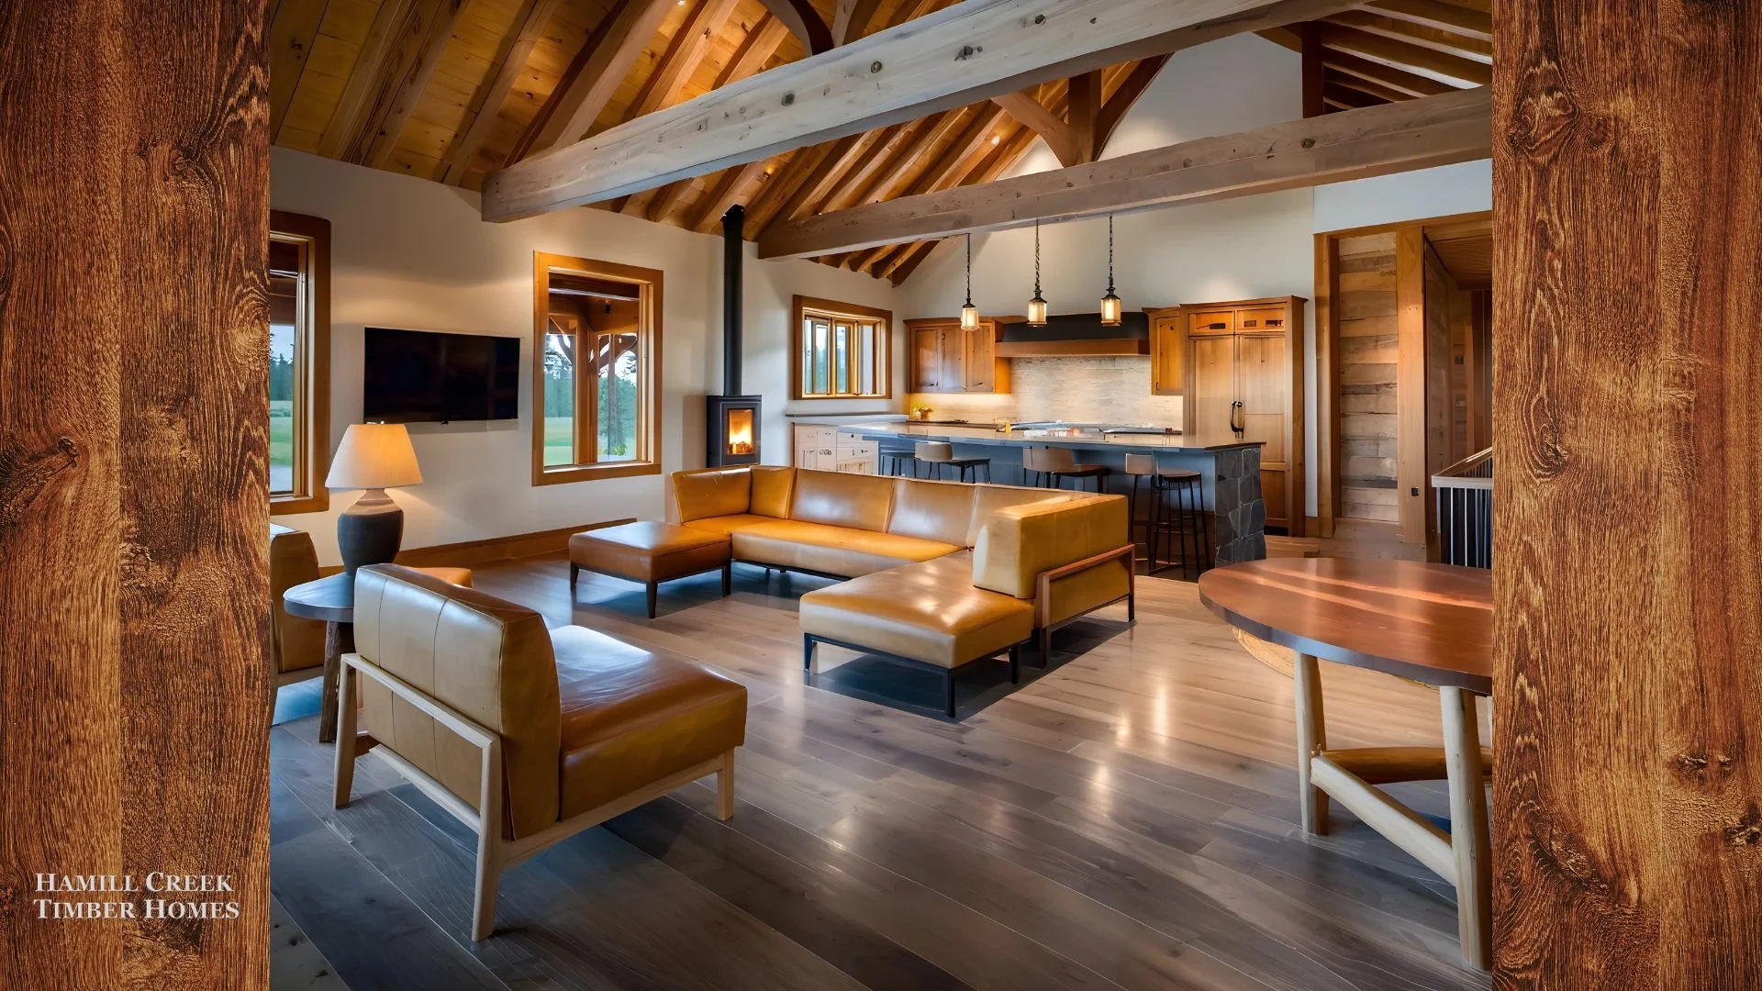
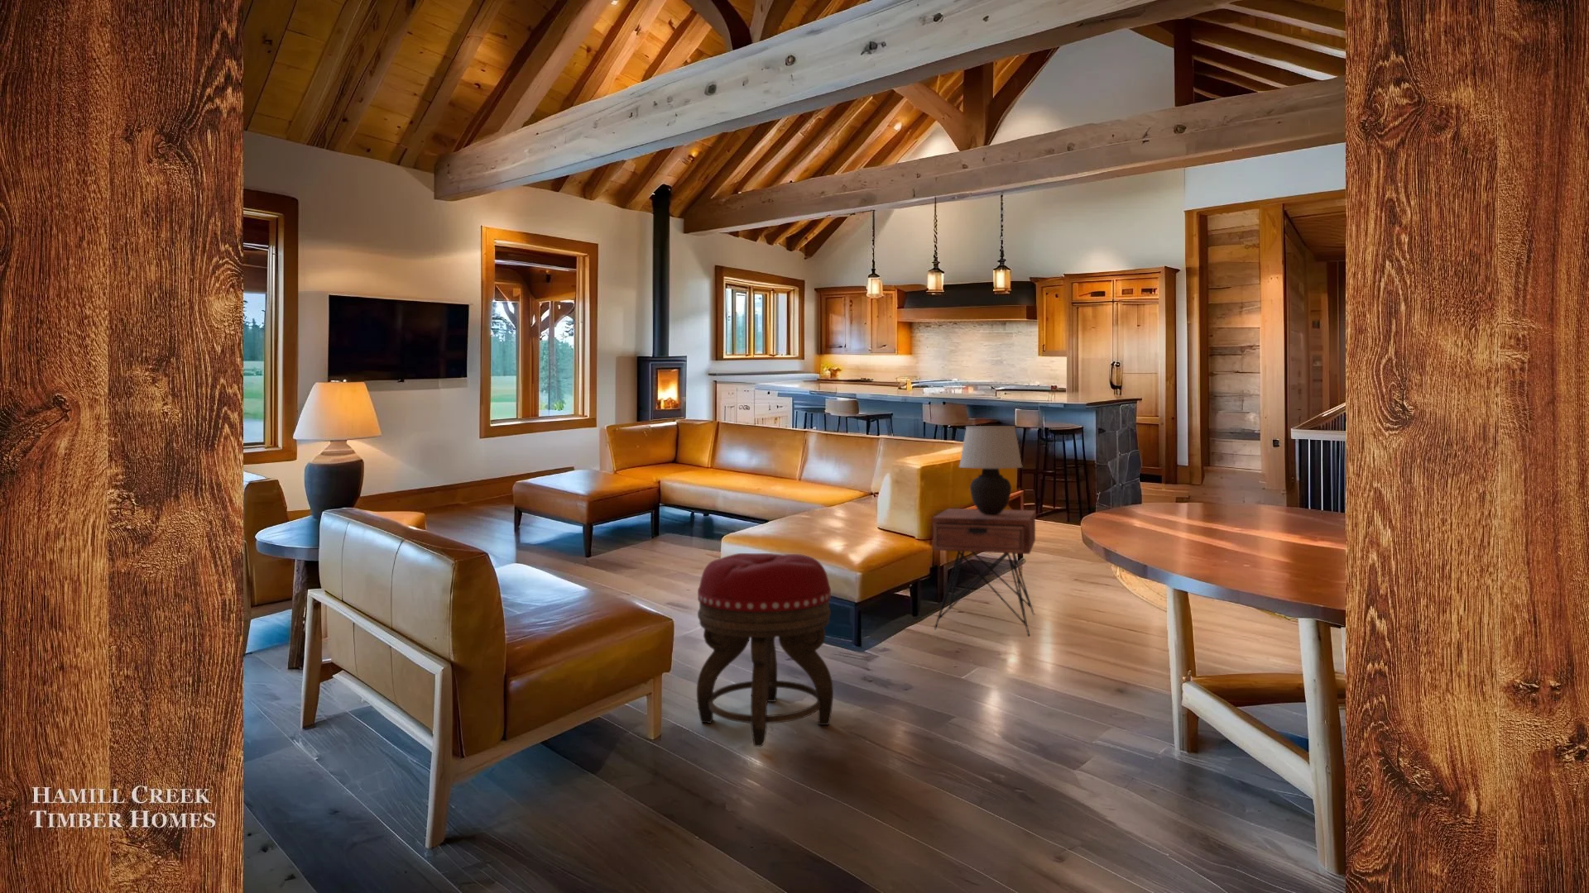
+ footstool (764, 639)
+ table lamp (990, 470)
+ nightstand (984, 570)
